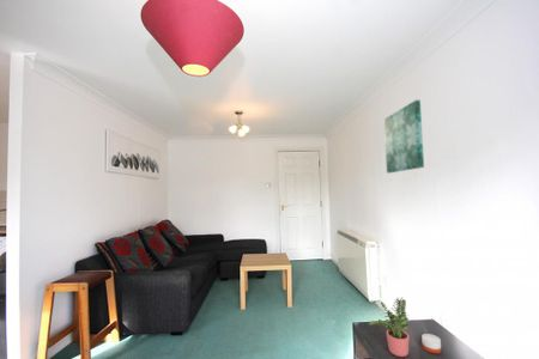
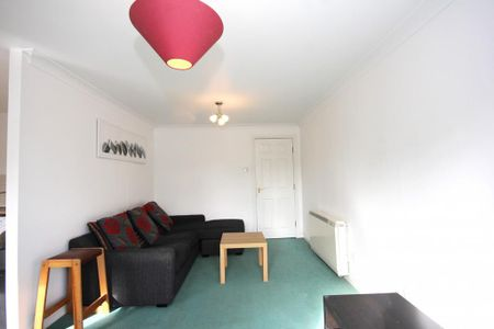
- candle (430, 337)
- potted plant (387, 322)
- wall art (401, 140)
